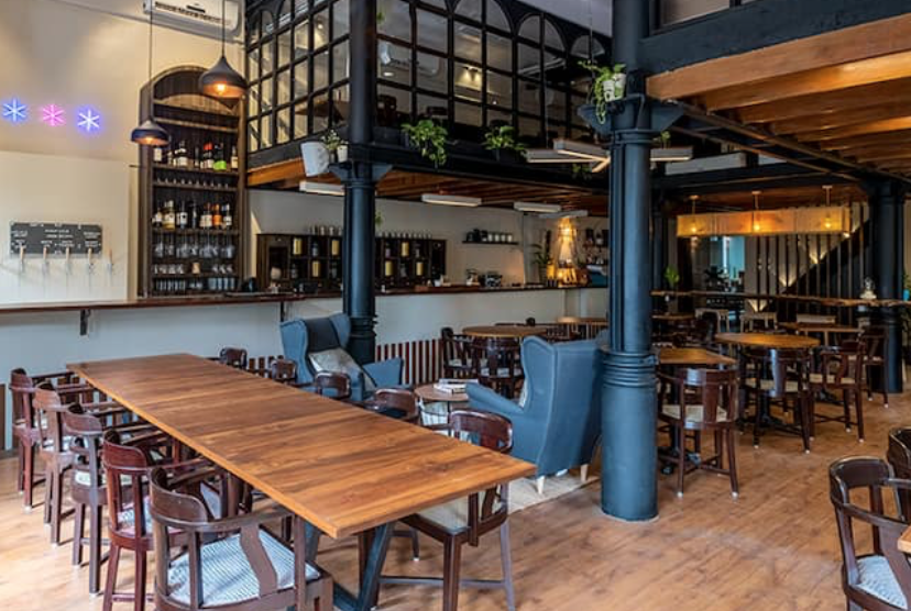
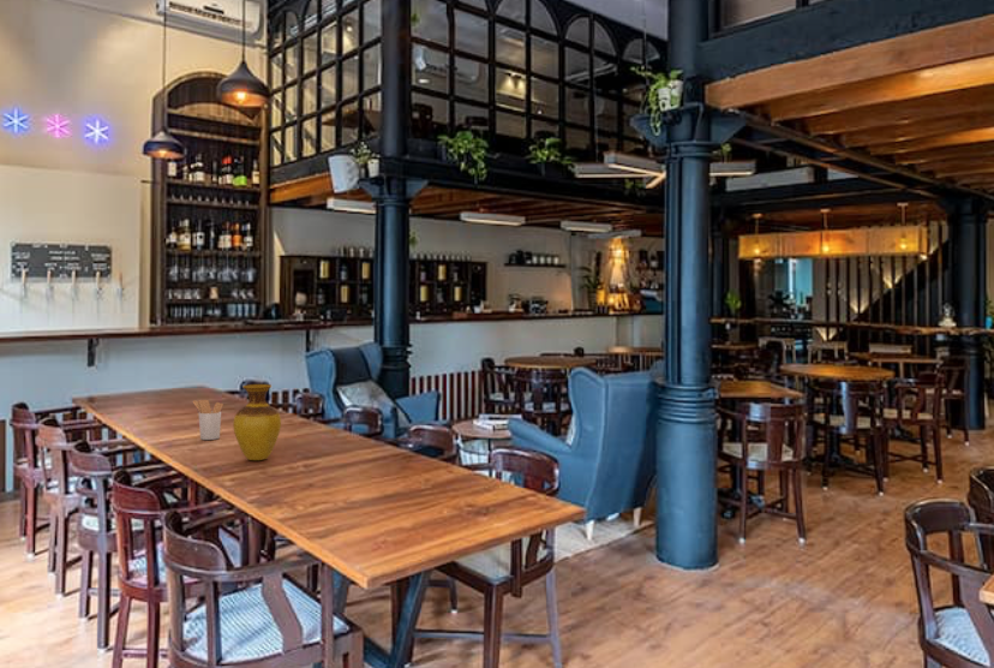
+ vase (257, 422)
+ utensil holder (206, 418)
